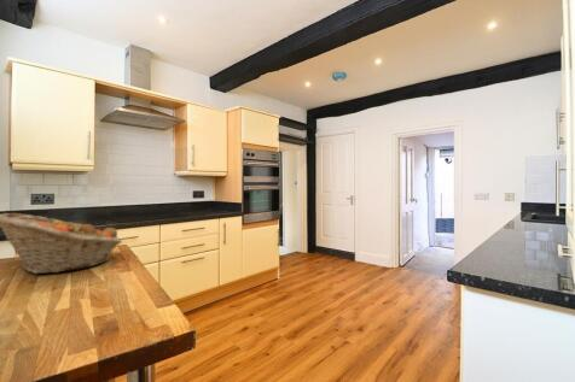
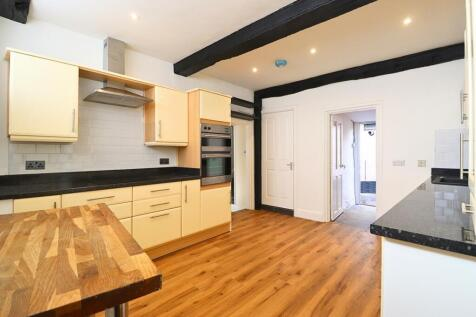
- fruit basket (63, 237)
